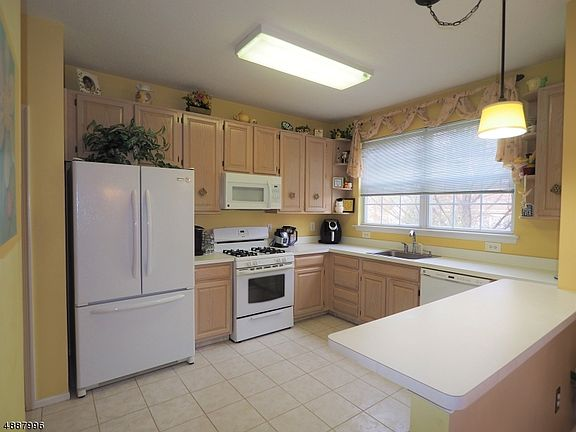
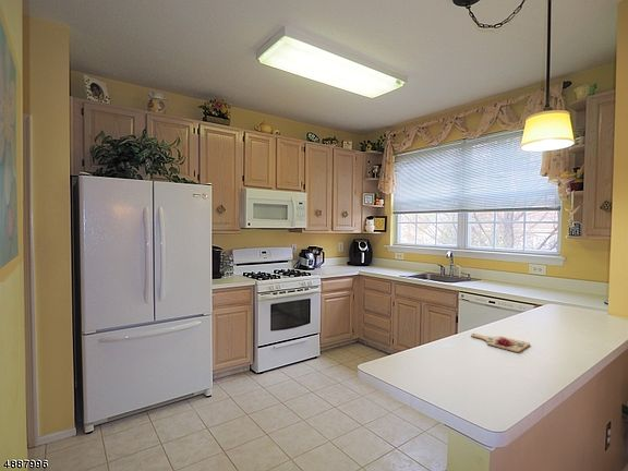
+ cutting board (496, 338)
